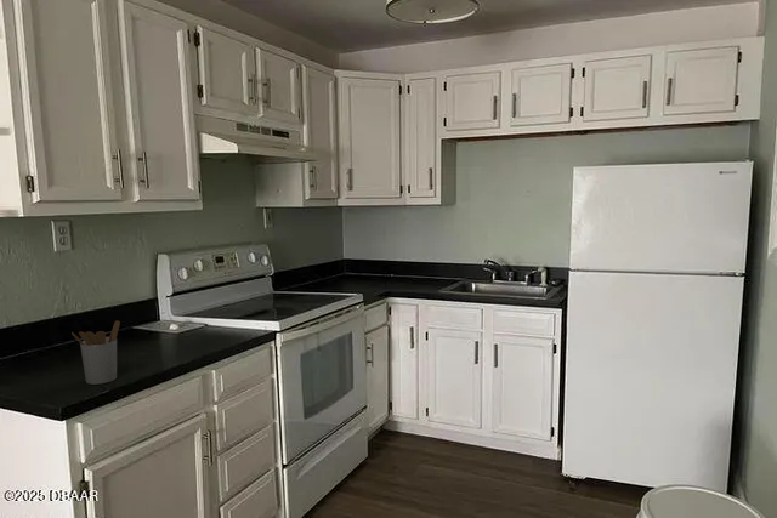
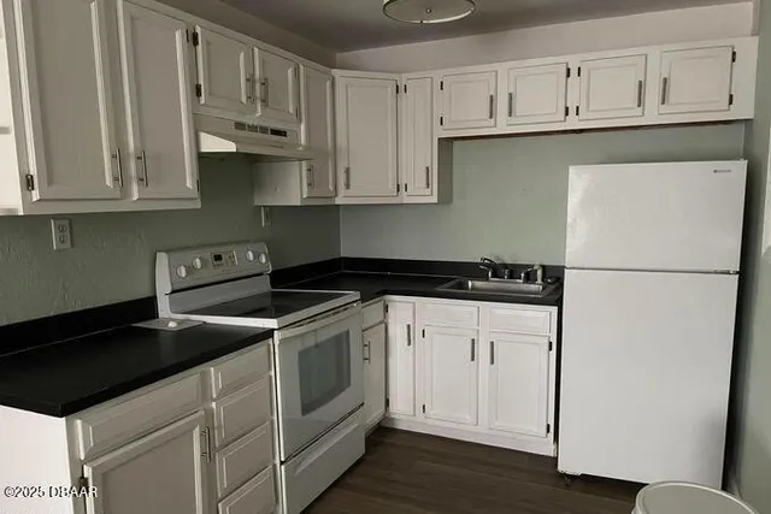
- utensil holder (97, 353)
